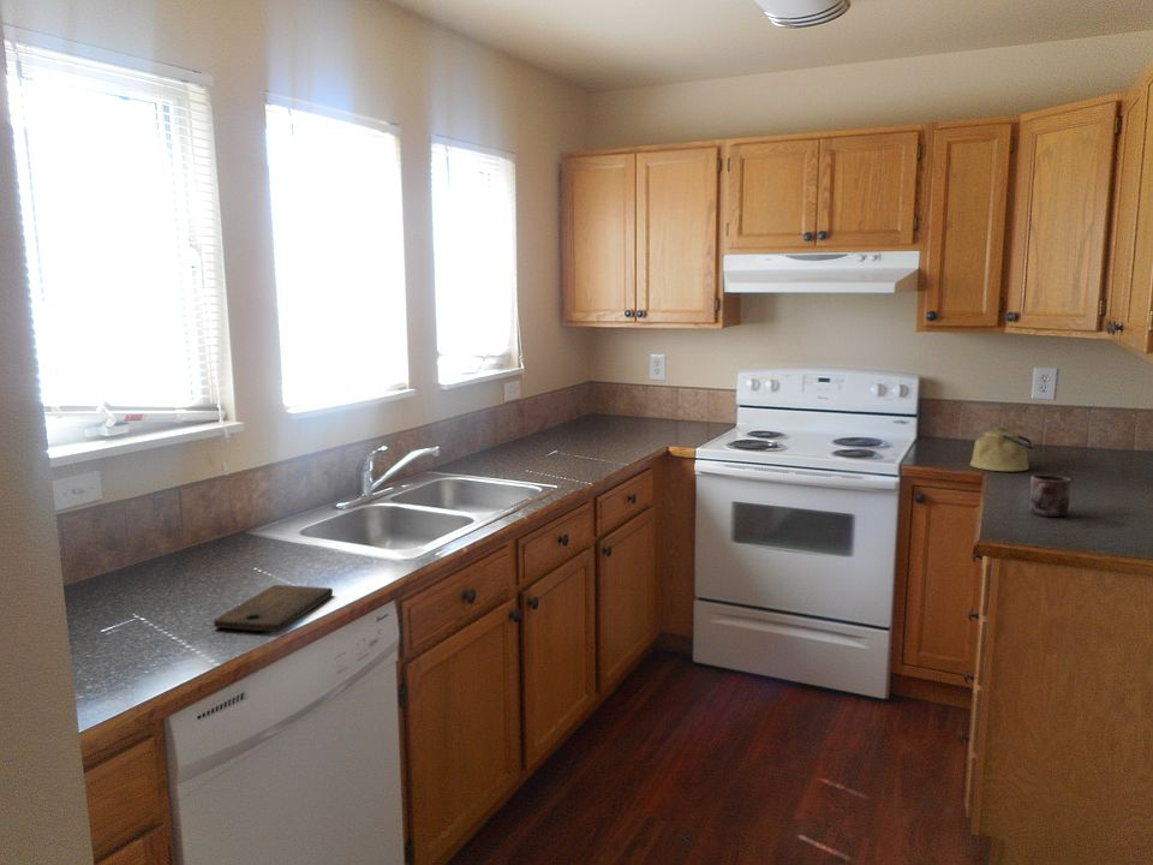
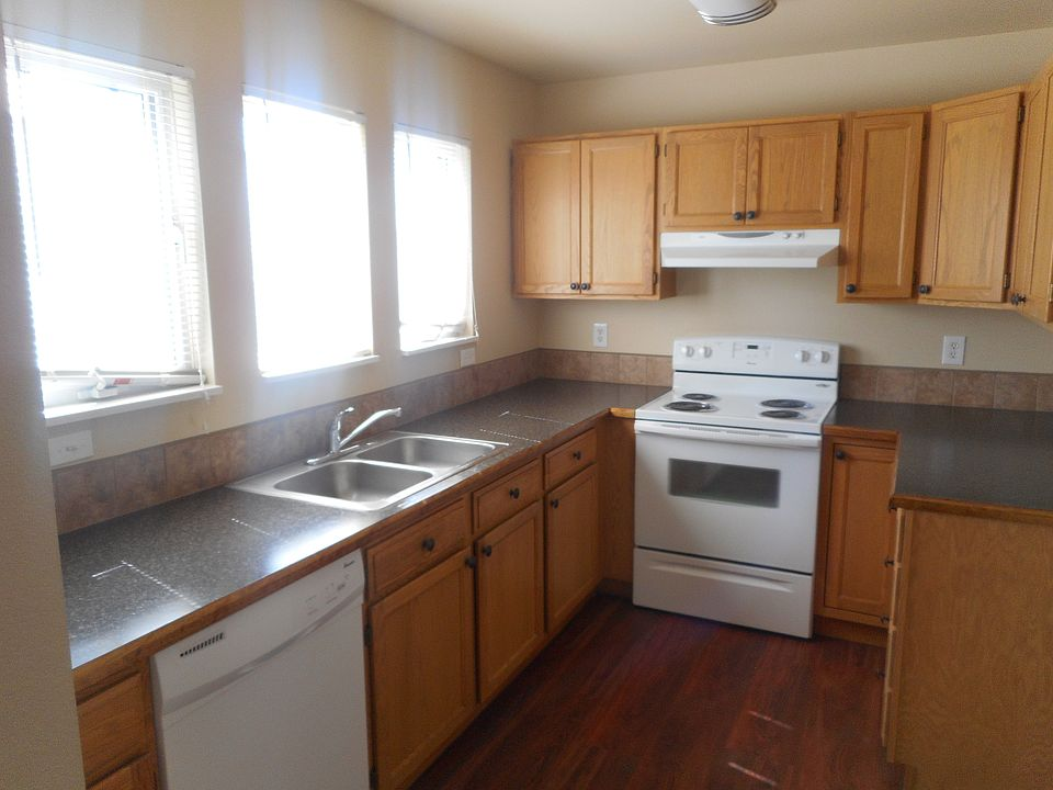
- cutting board (276, 607)
- mug (1050, 496)
- kettle (1000, 445)
